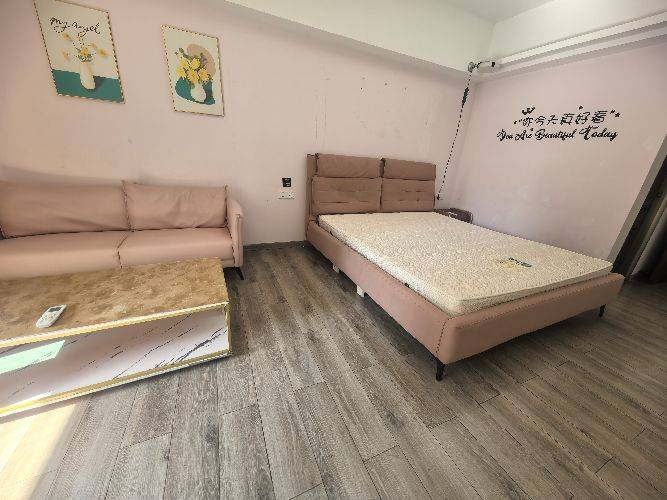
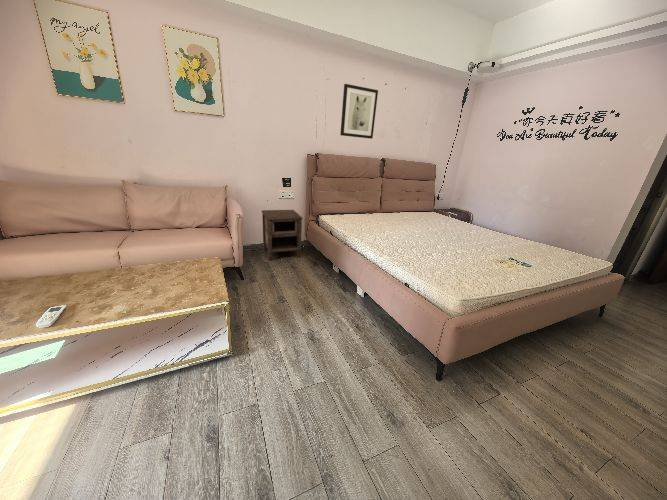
+ nightstand (281, 233)
+ wall art (359, 112)
